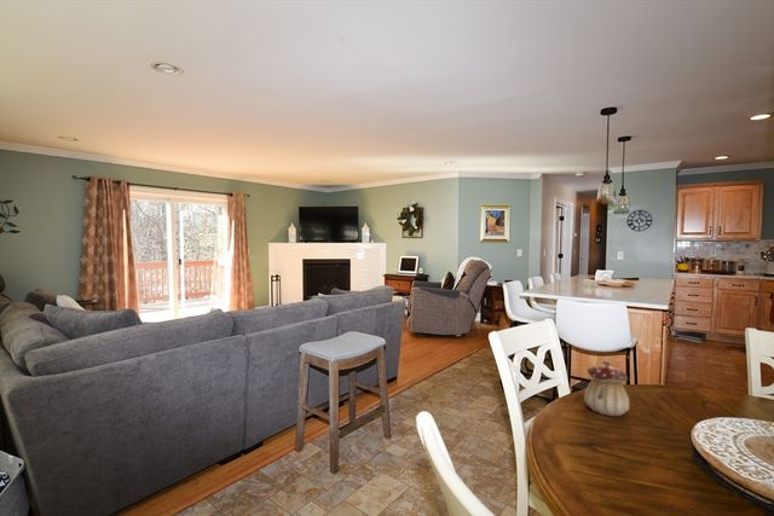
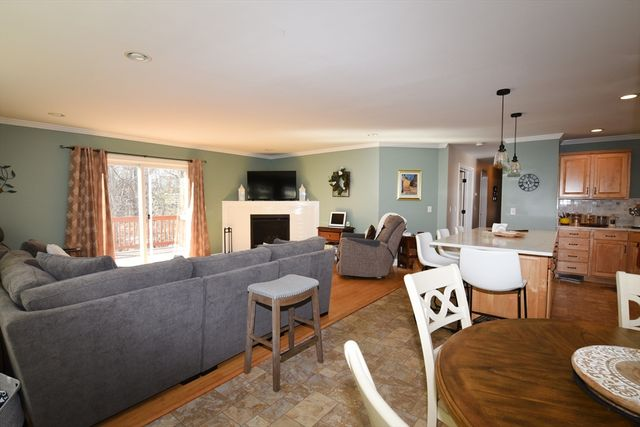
- teapot (606, 385)
